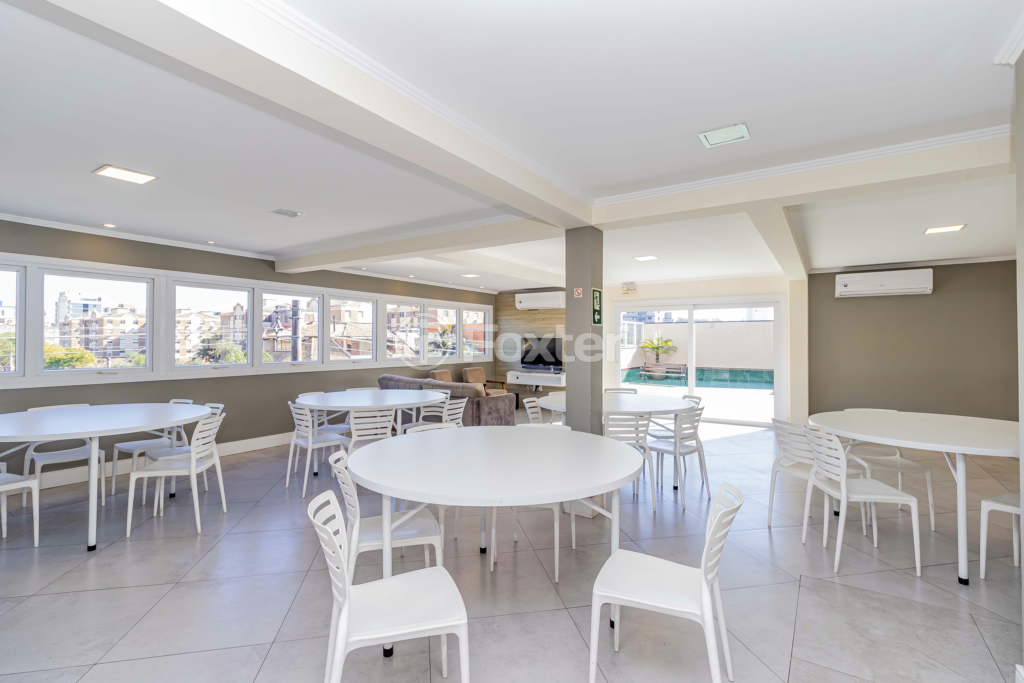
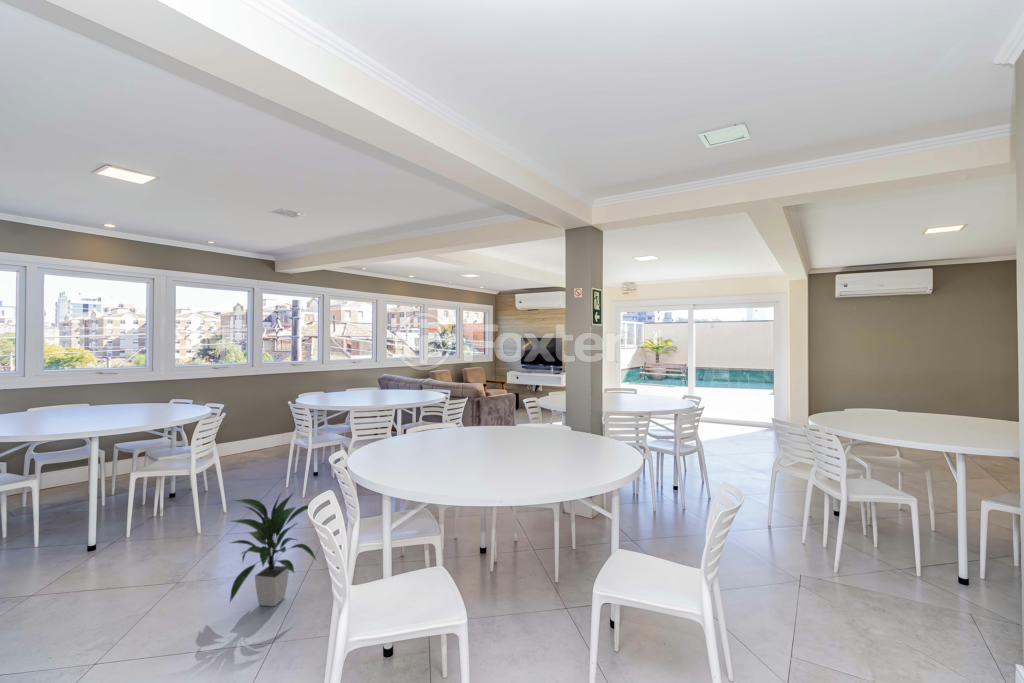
+ indoor plant (268, 546)
